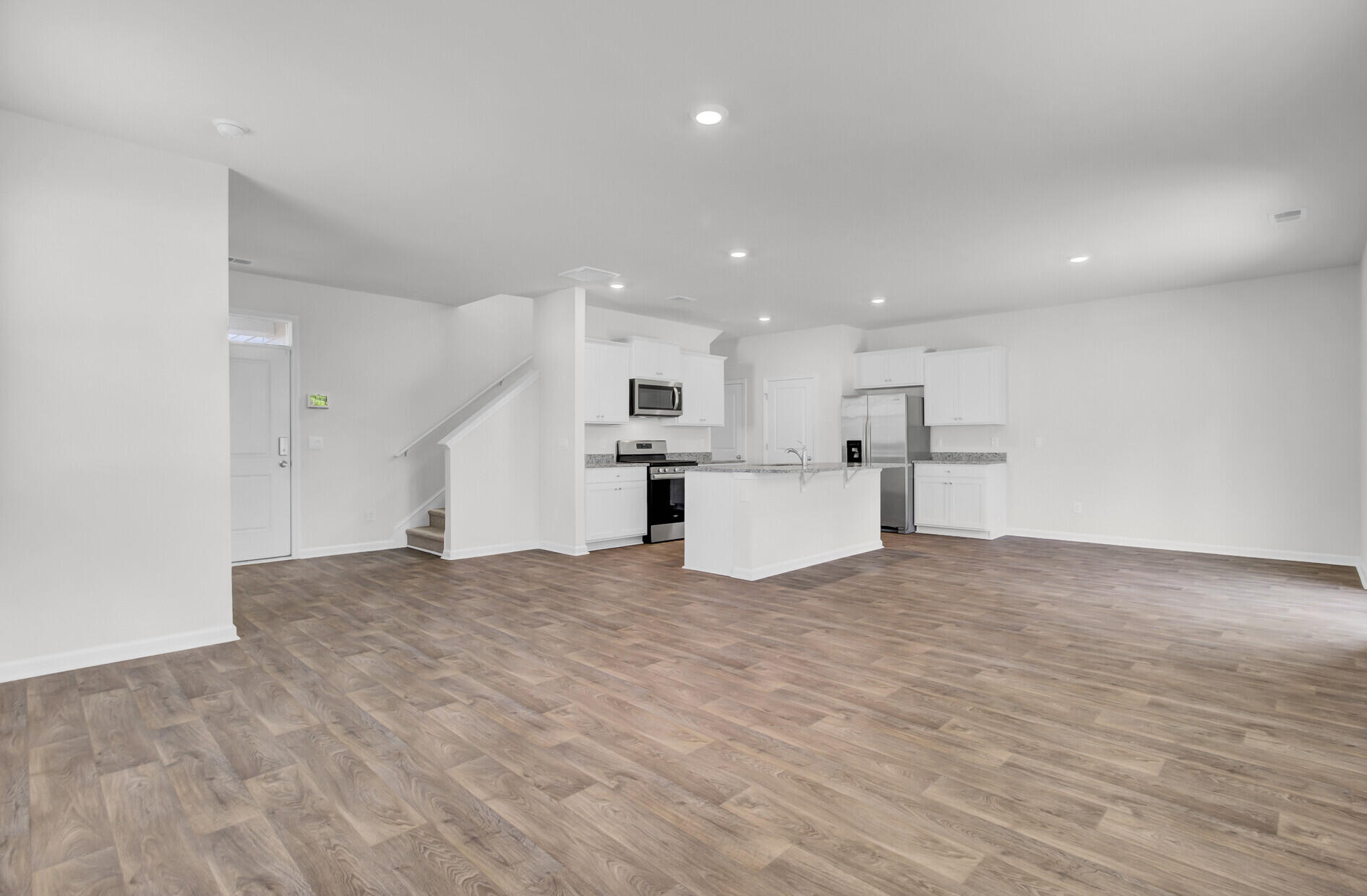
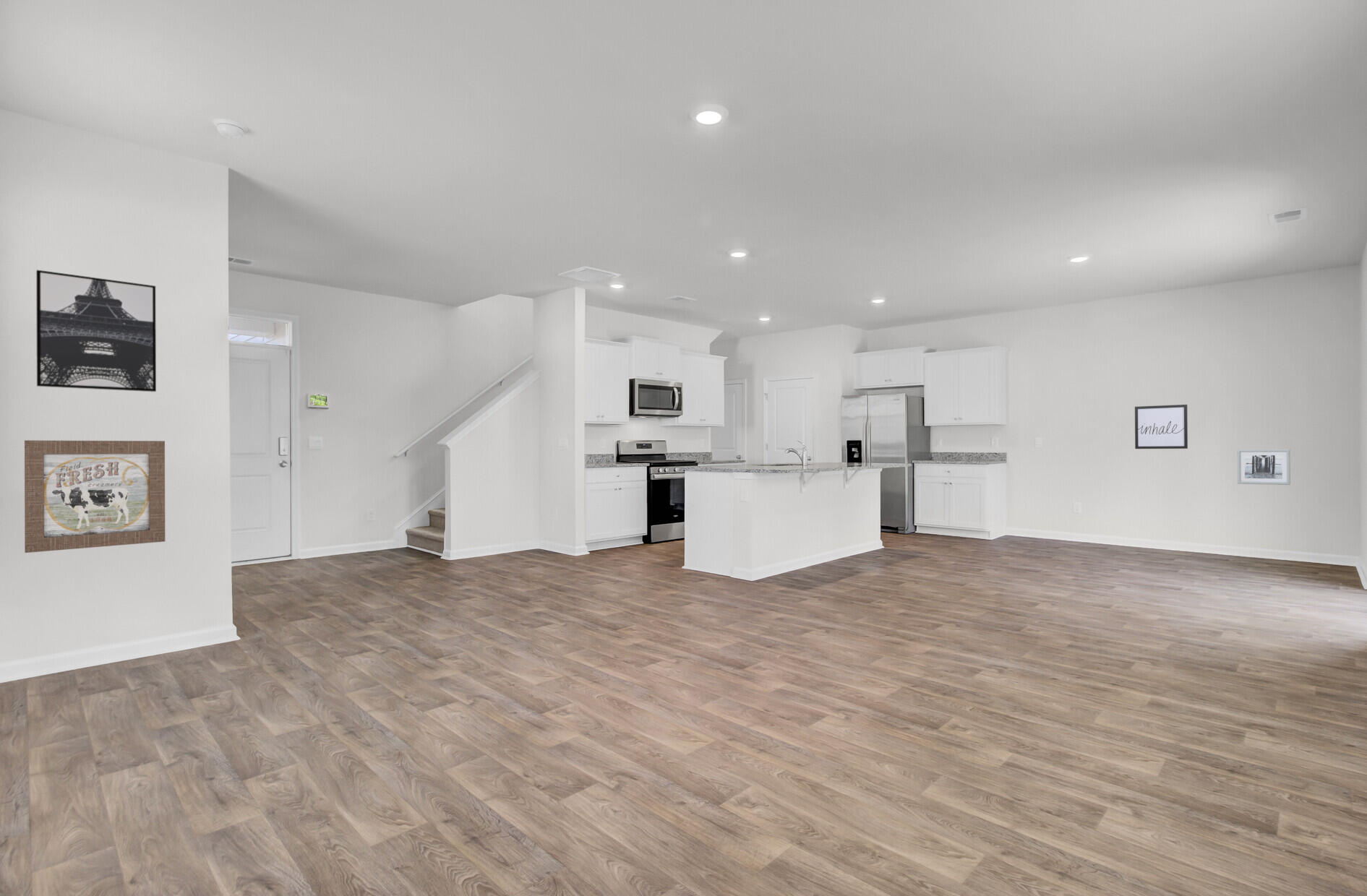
+ wall art (98, 334)
+ wall art (1160, 427)
+ wall art (1263, 467)
+ wall art (98, 494)
